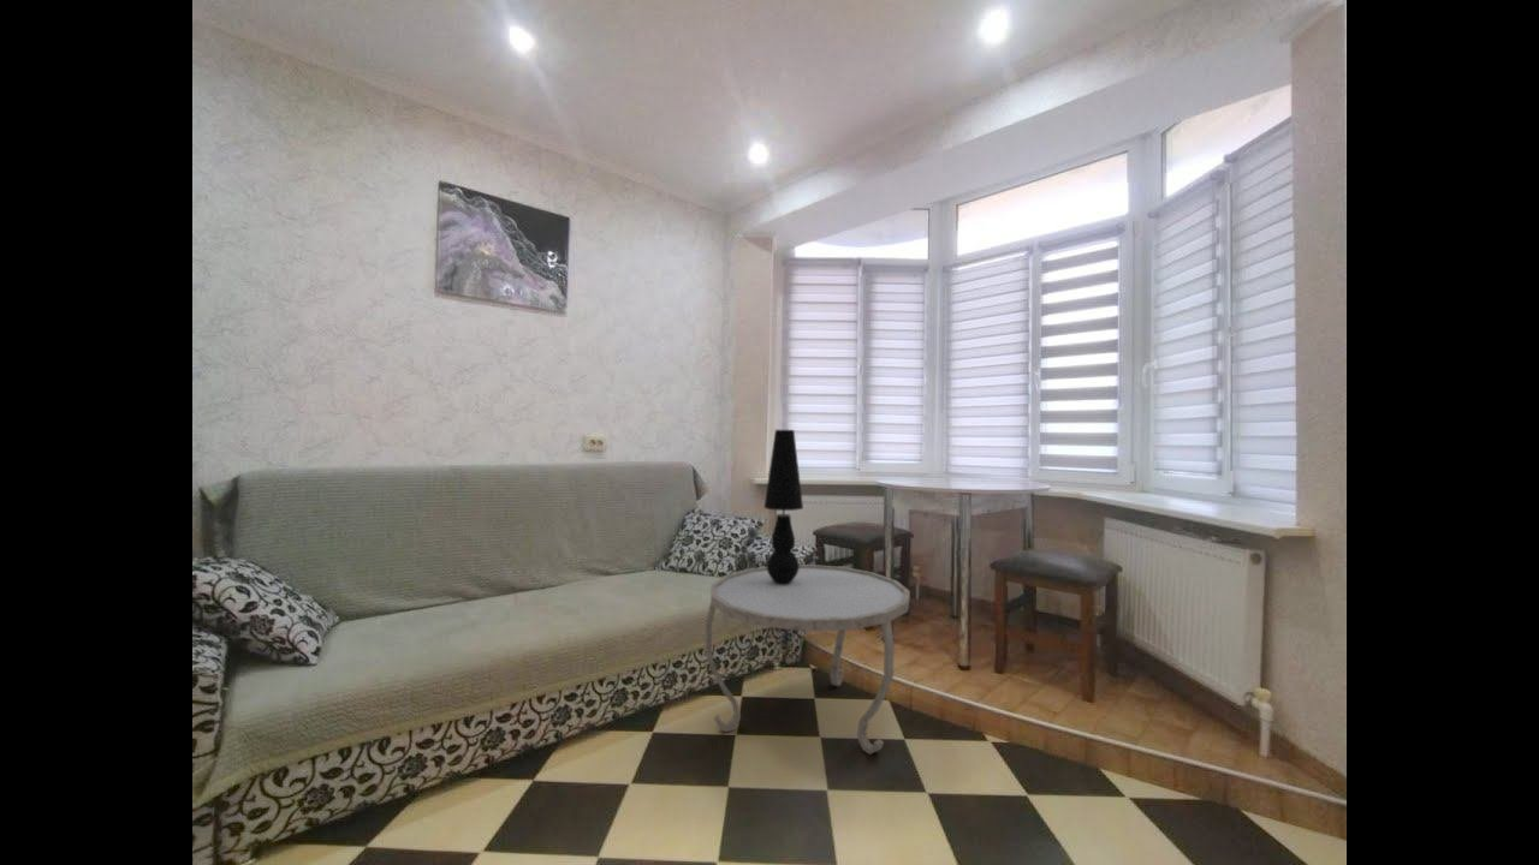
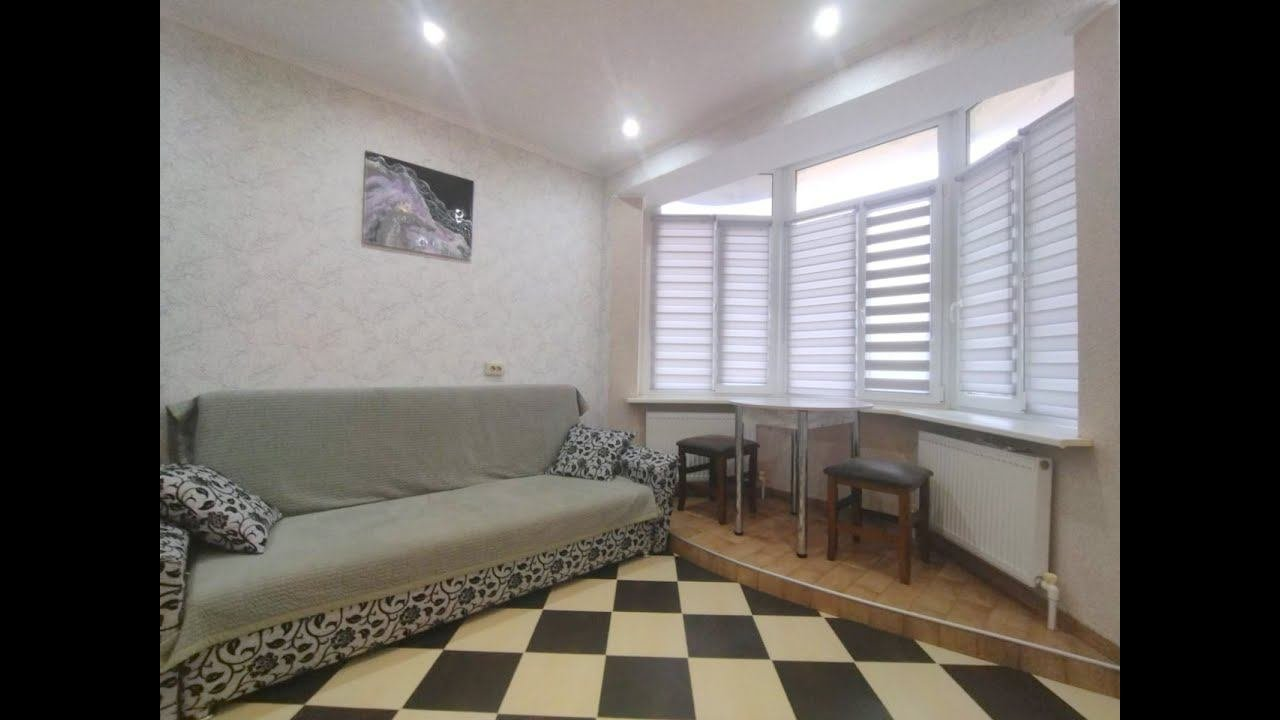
- table lamp (783, 502)
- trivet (809, 630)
